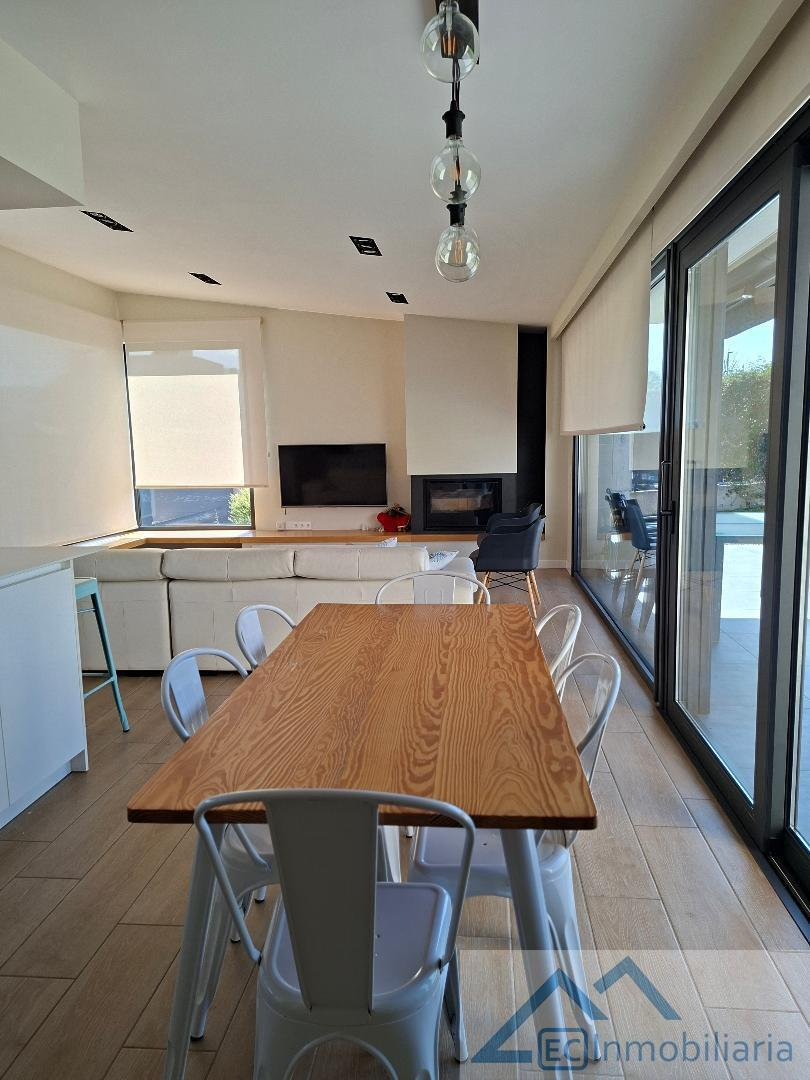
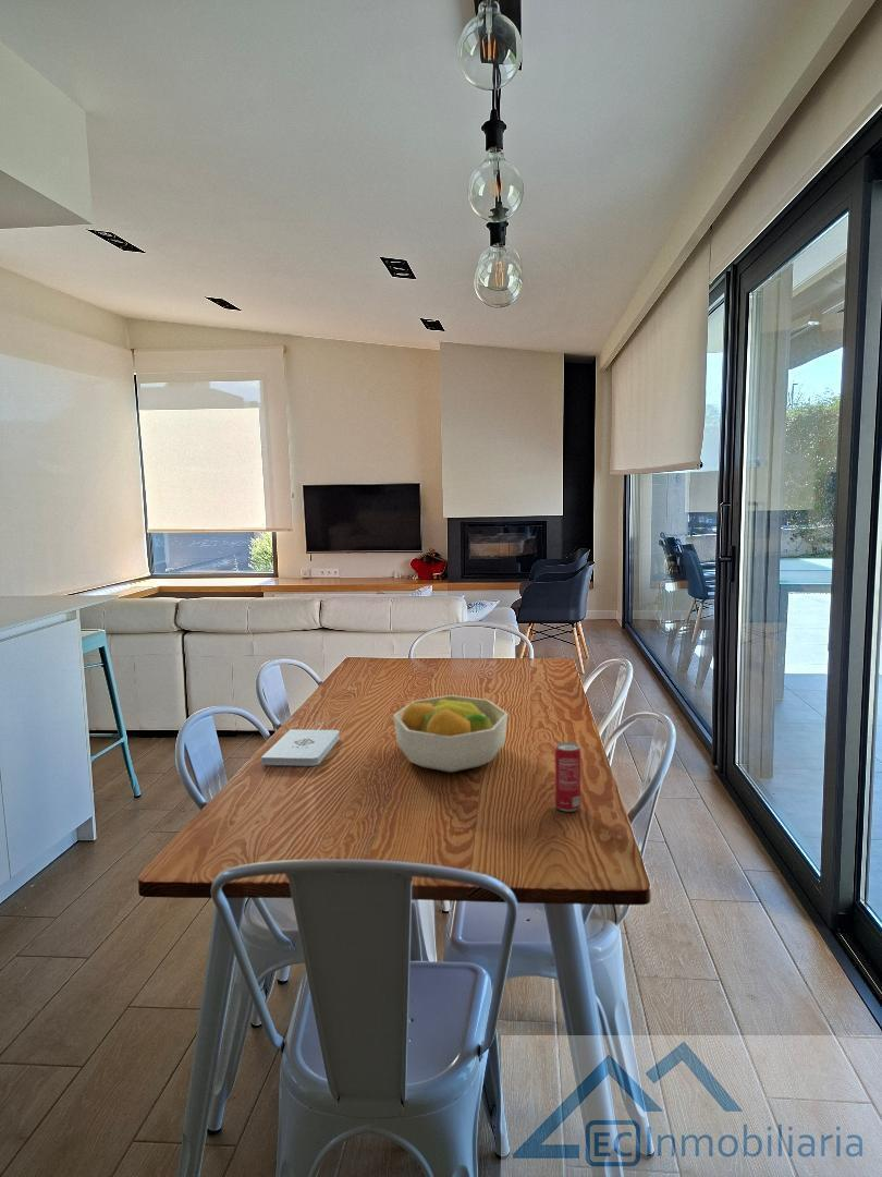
+ notepad (303, 747)
+ beverage can (567, 777)
+ fruit bowl (451, 725)
